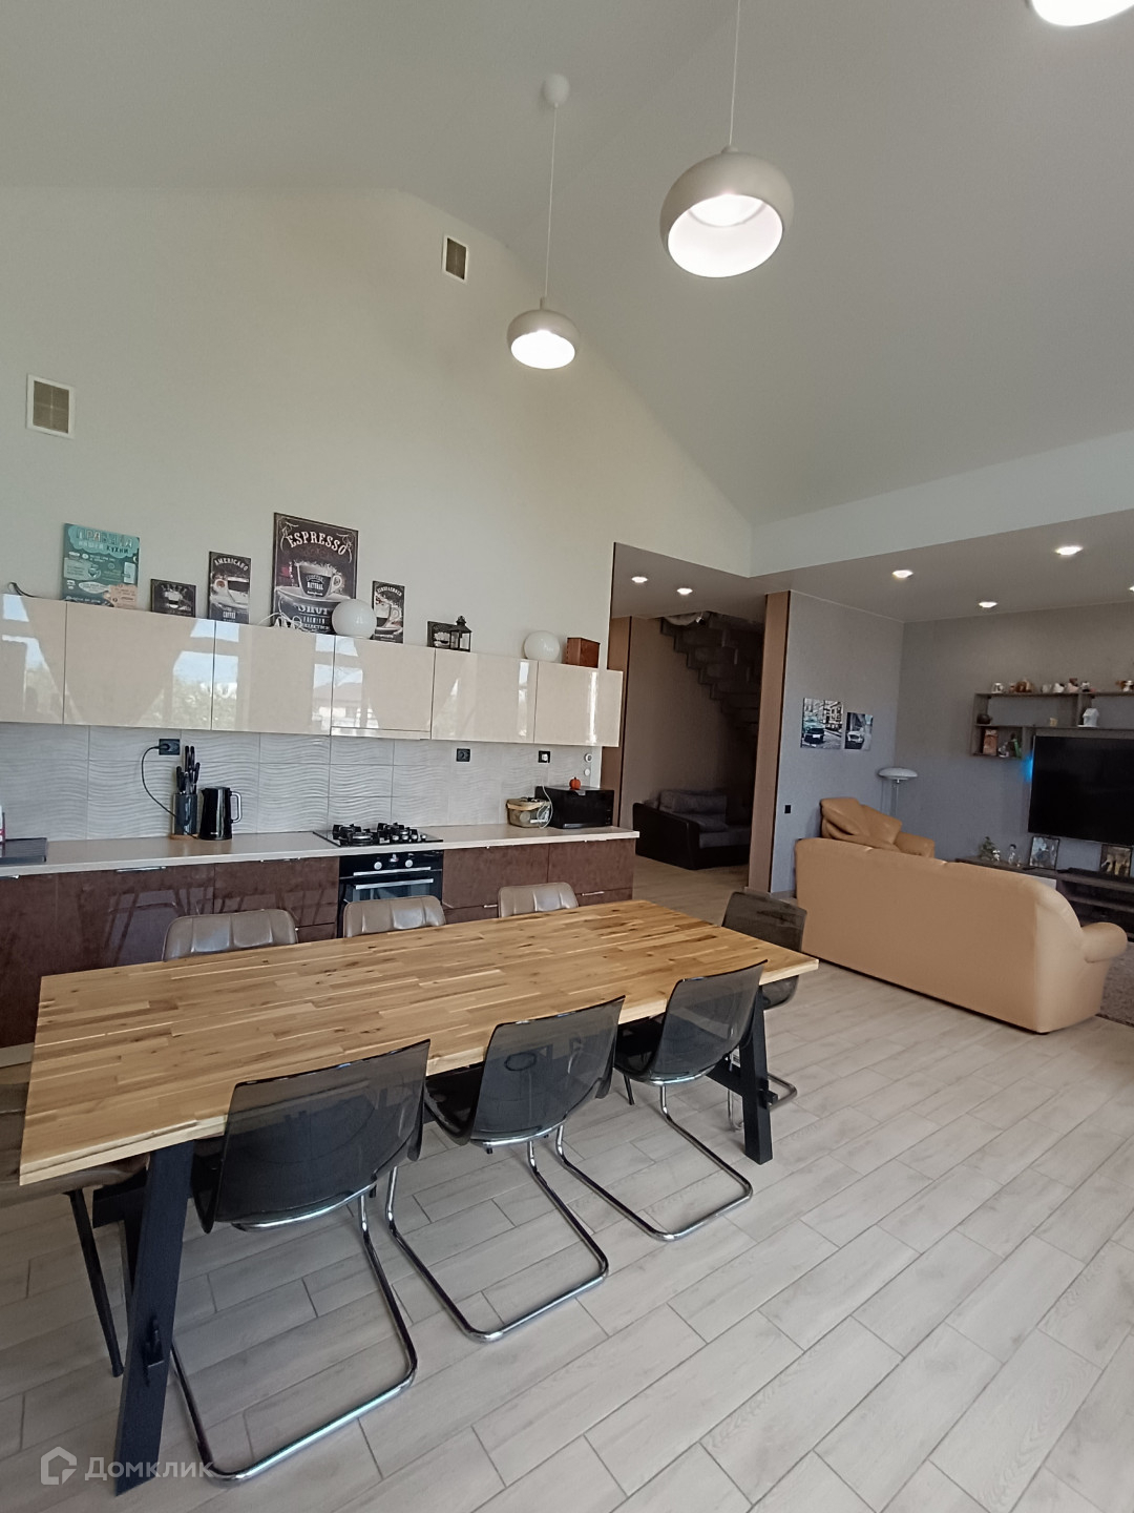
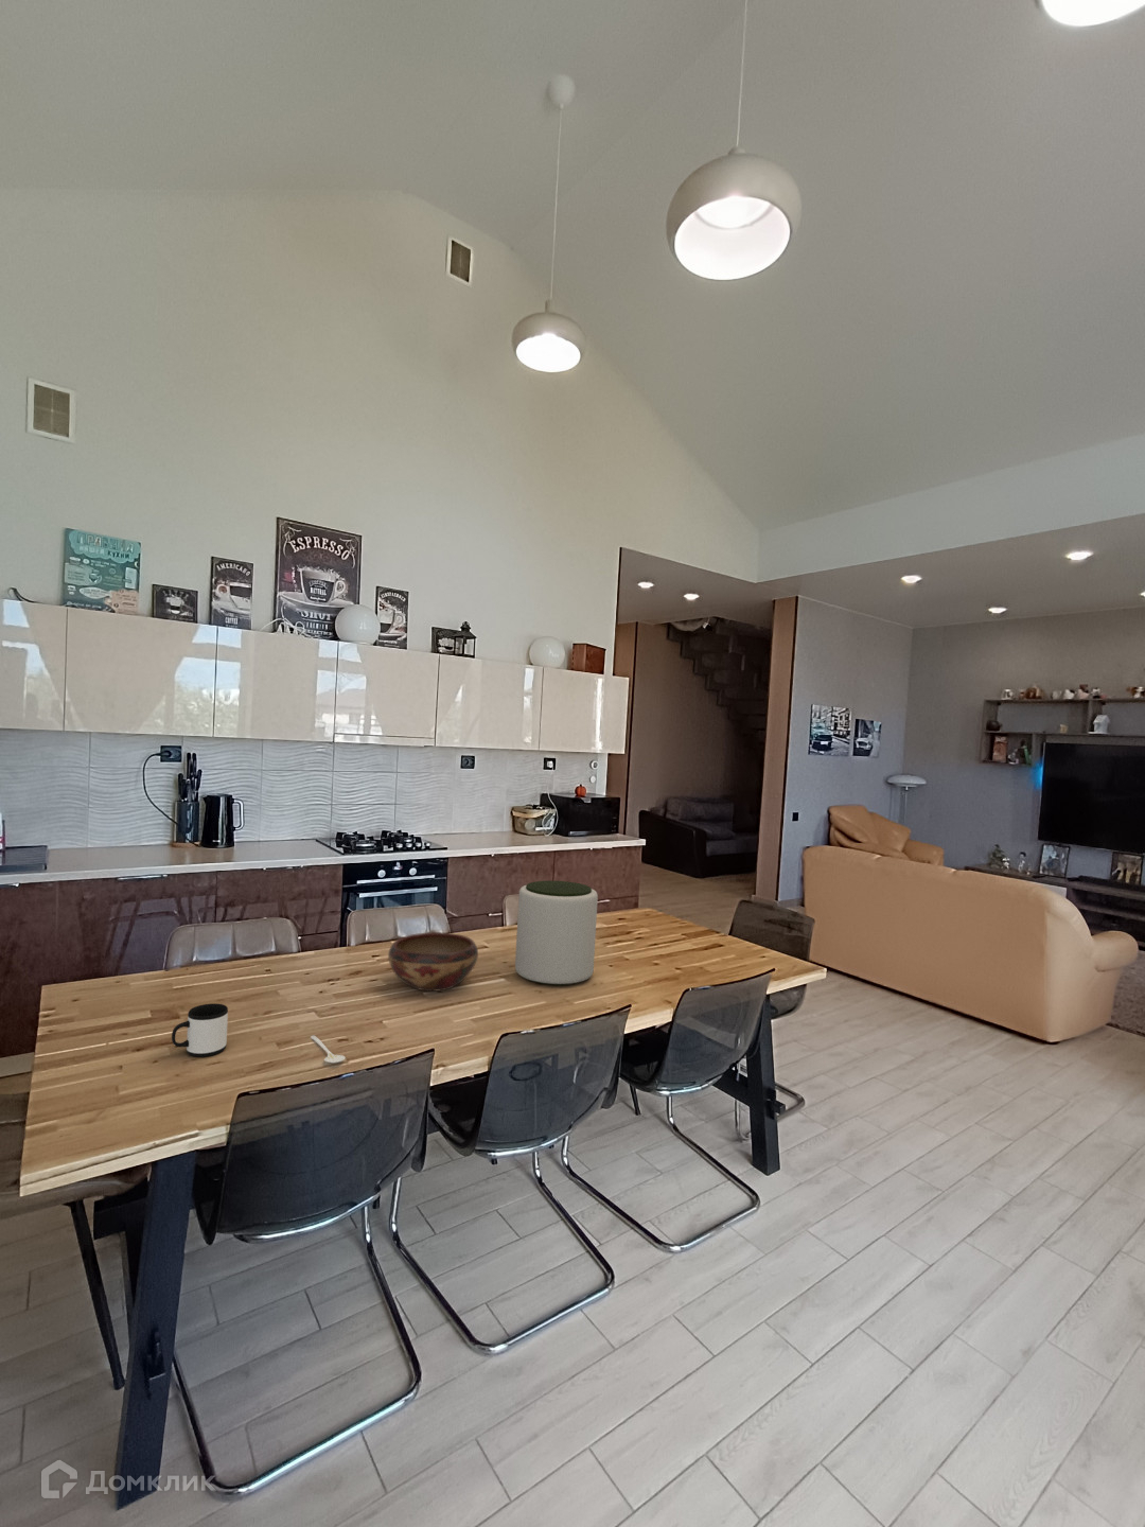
+ mug (200, 1030)
+ stirrer (325, 1047)
+ decorative bowl (433, 963)
+ plant pot (556, 929)
